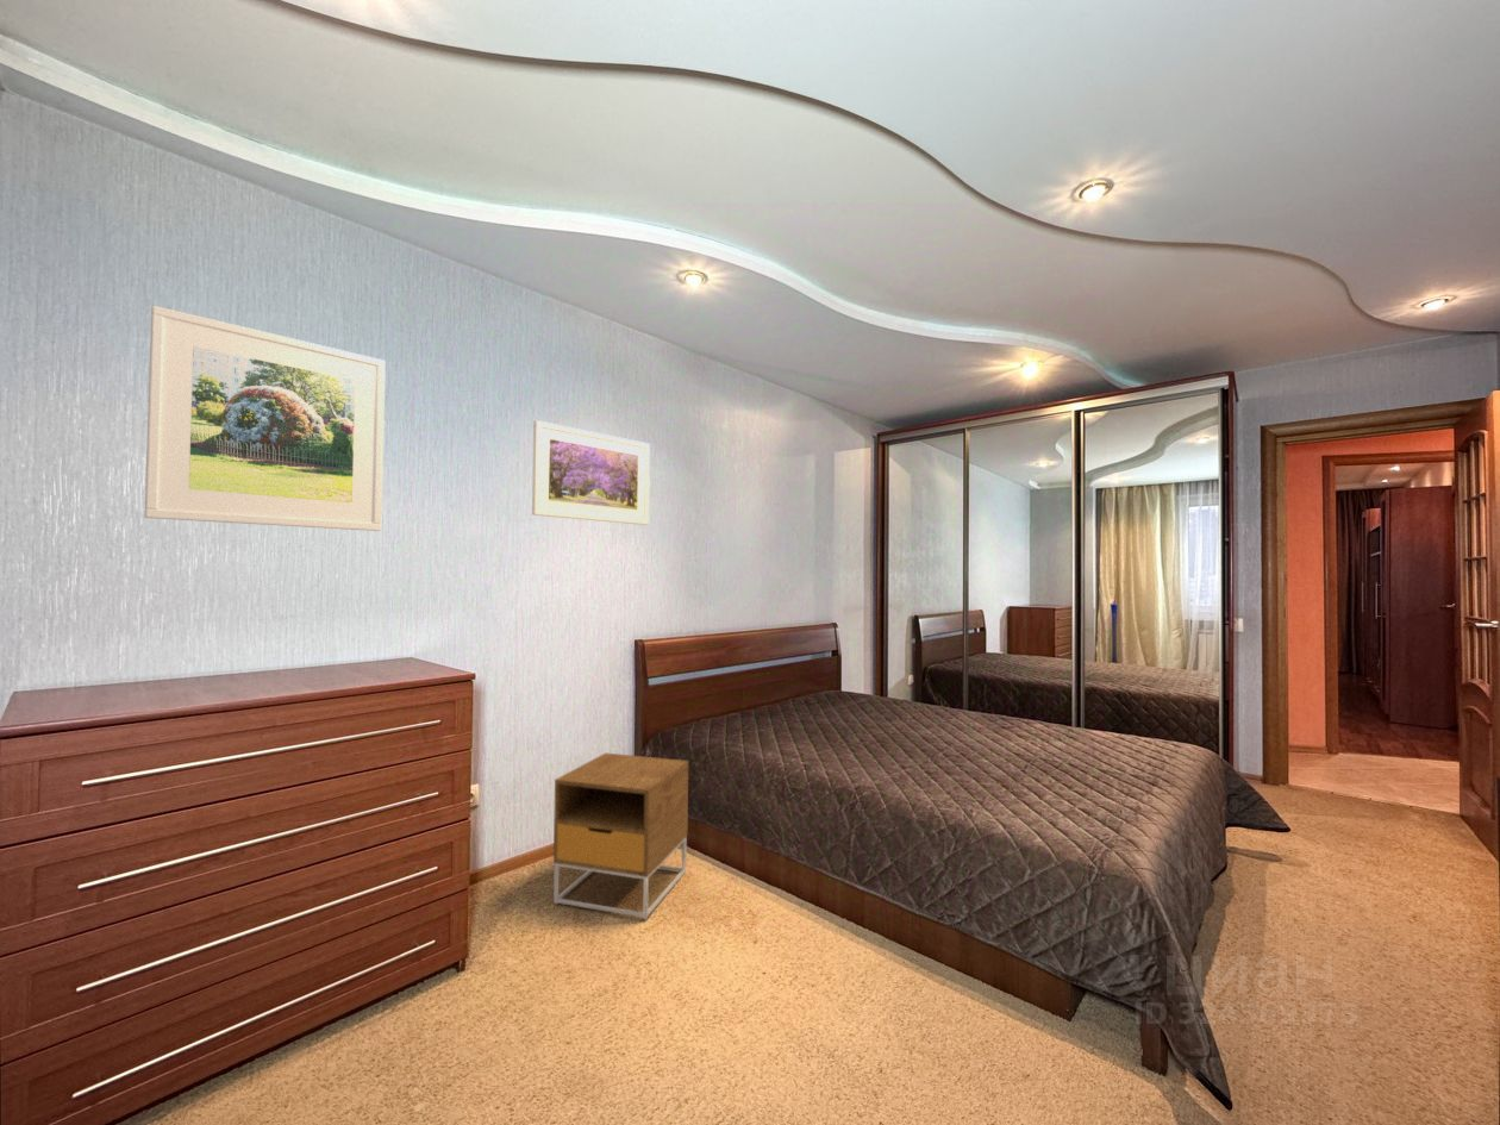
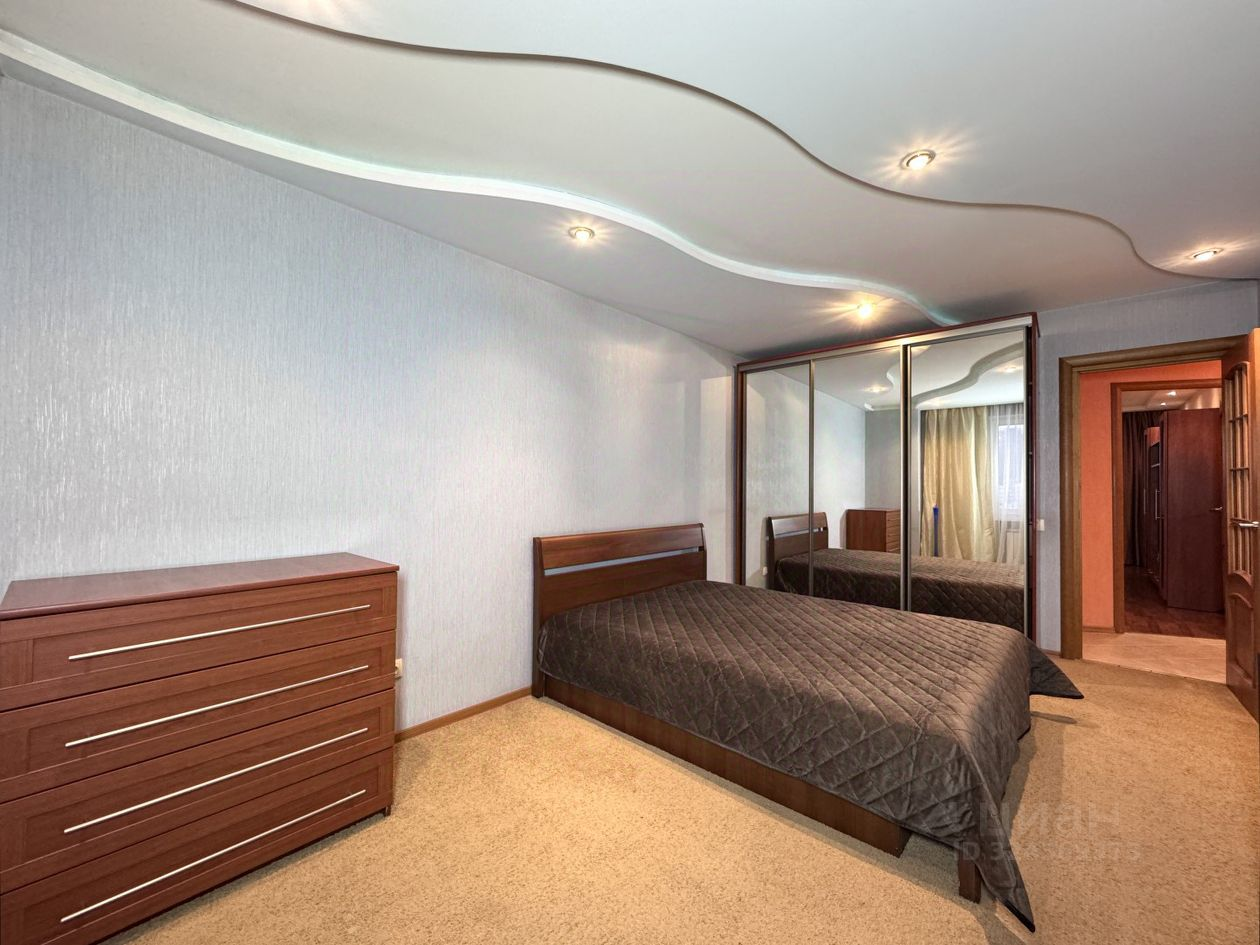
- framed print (277, 430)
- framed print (595, 476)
- nightstand (624, 829)
